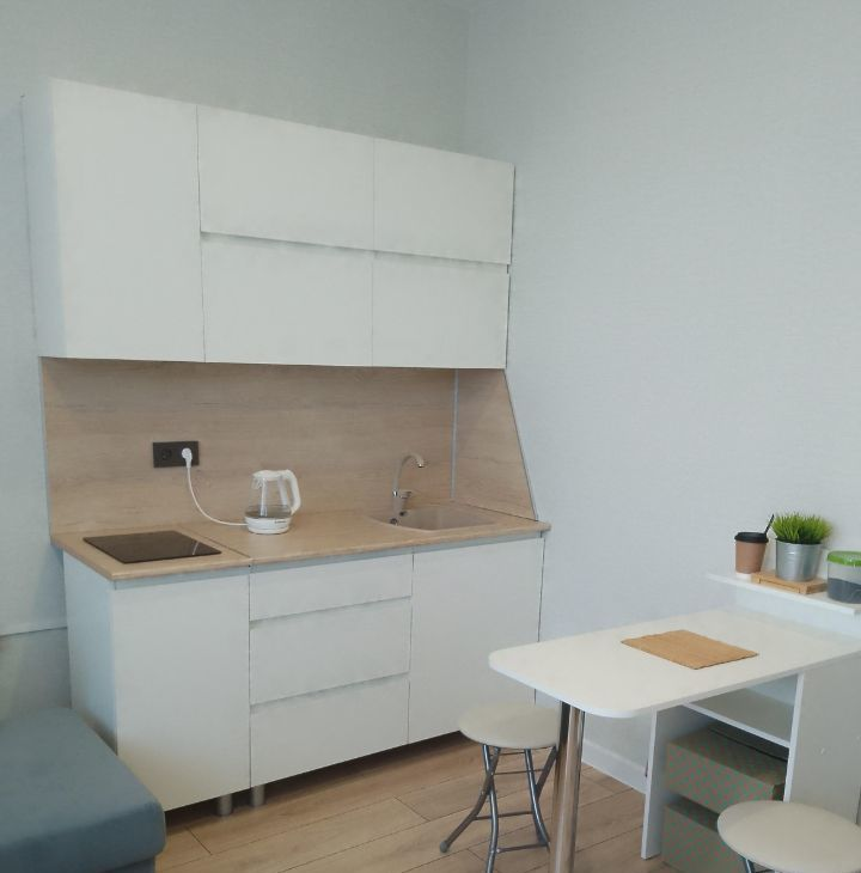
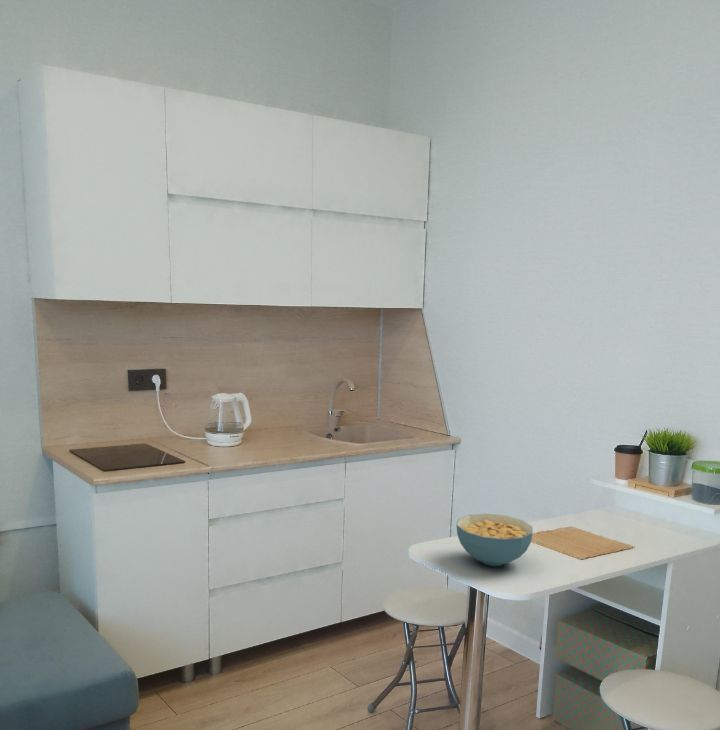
+ cereal bowl (493, 543)
